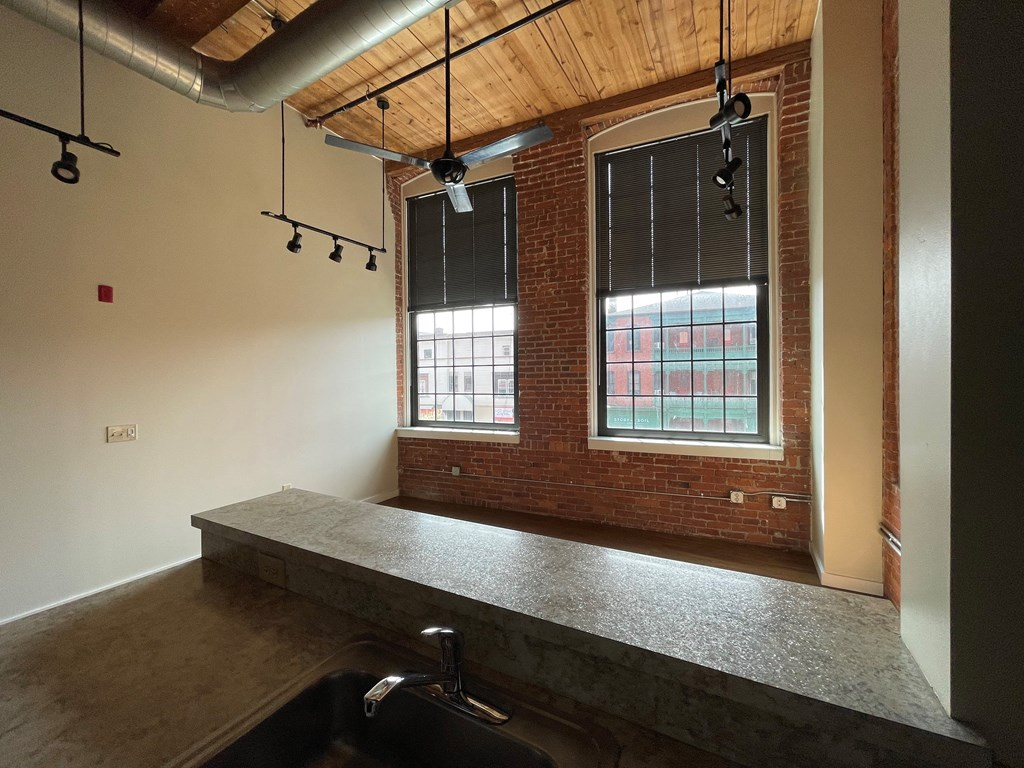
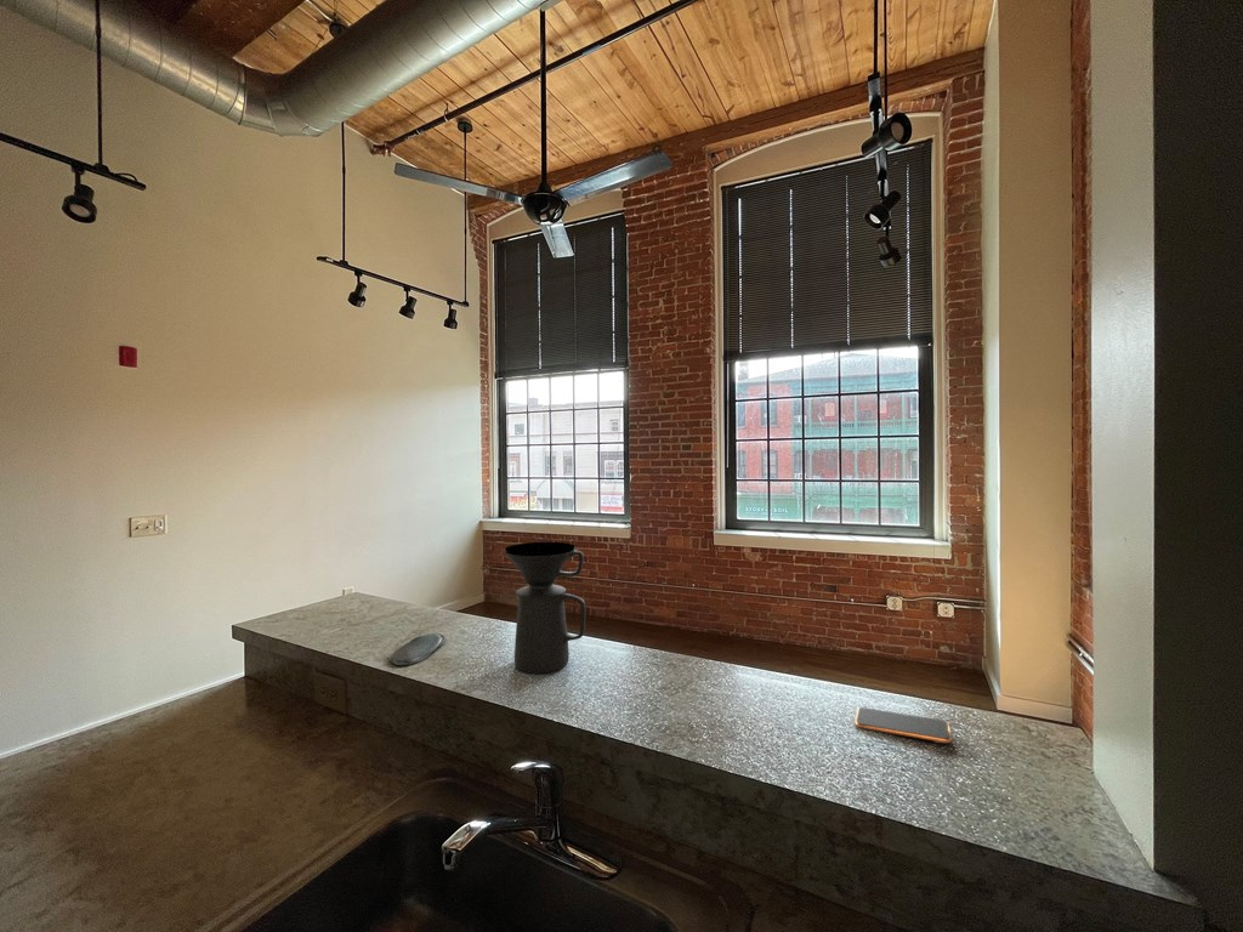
+ oval tray (419, 647)
+ coffee maker (540, 606)
+ smartphone (901, 723)
